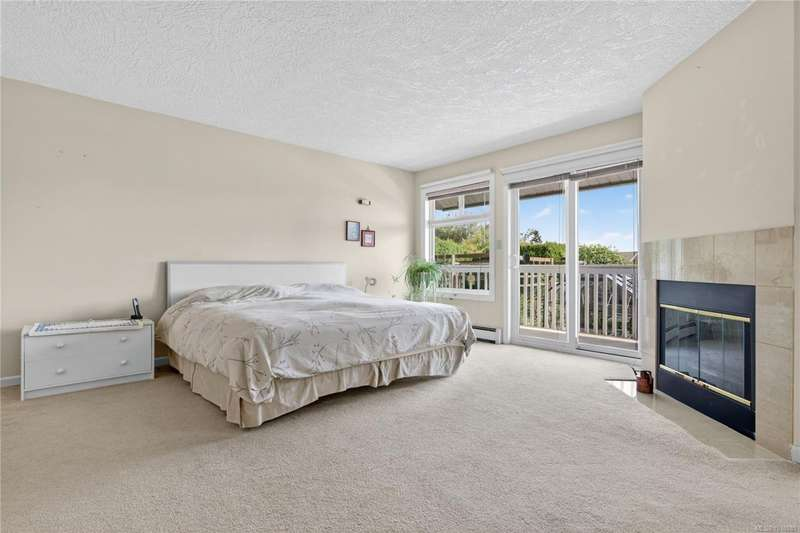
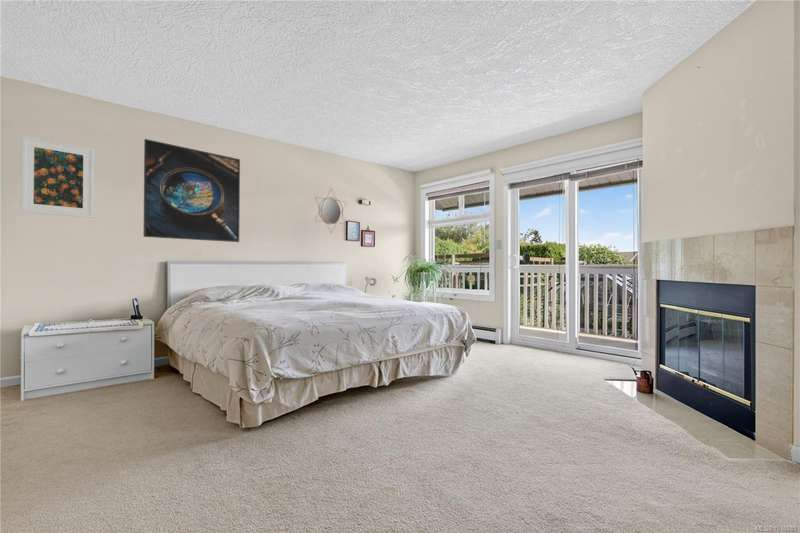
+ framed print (59, 178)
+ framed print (195, 194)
+ home mirror (331, 210)
